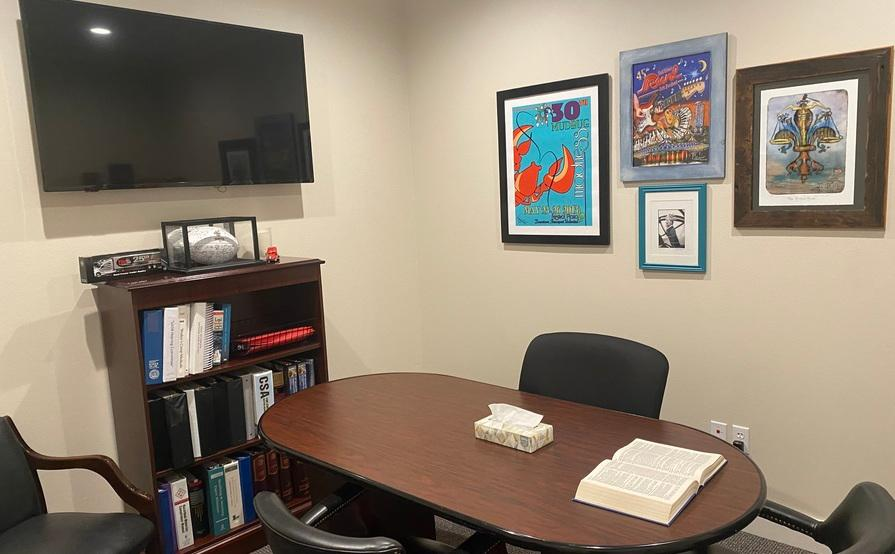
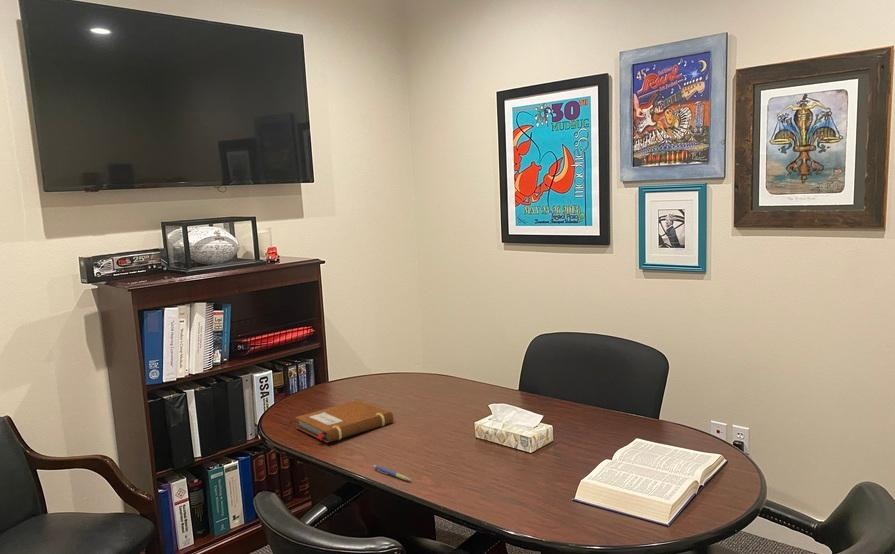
+ notebook (343, 420)
+ pen (392, 473)
